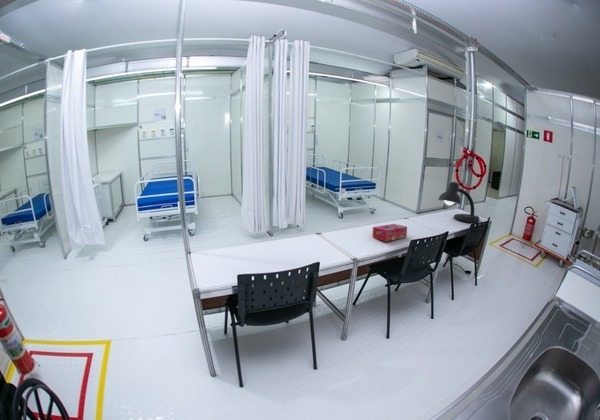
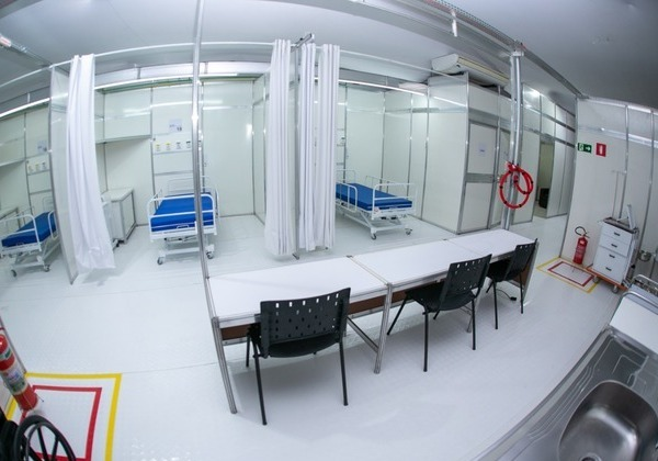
- tissue box (389, 232)
- desk lamp (459, 201)
